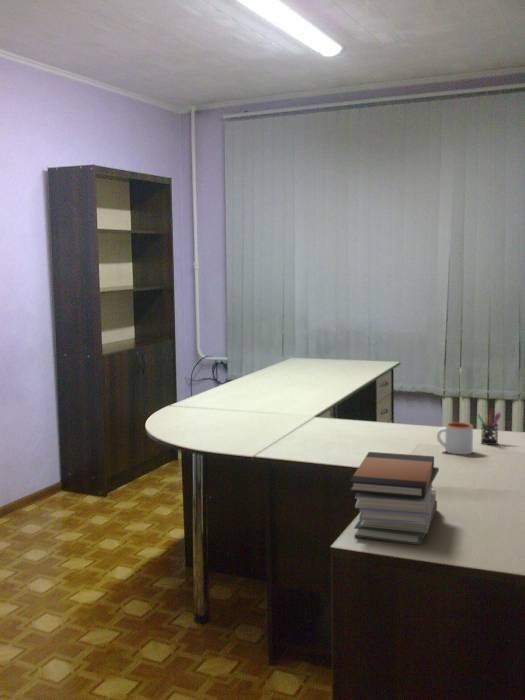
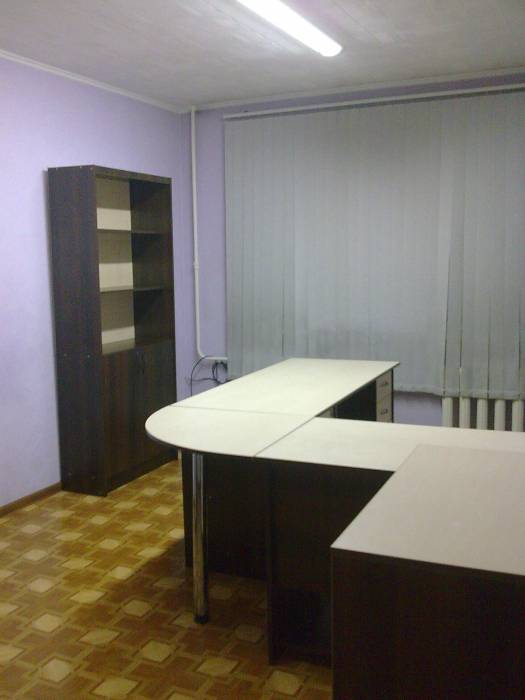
- pen holder (488, 426)
- book stack (395, 495)
- mug (454, 438)
